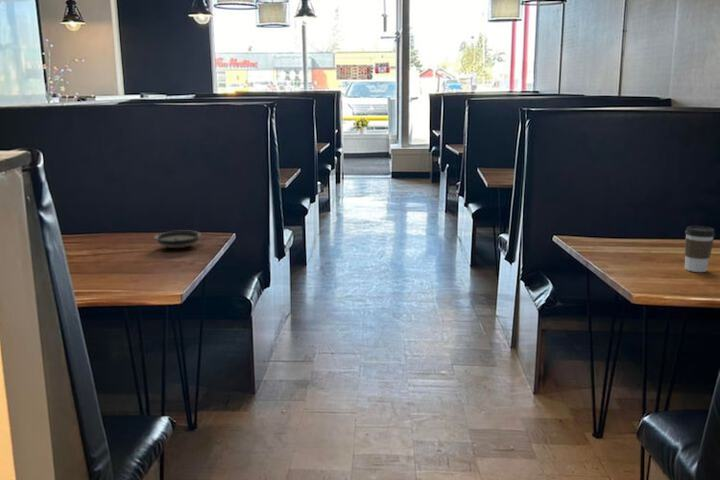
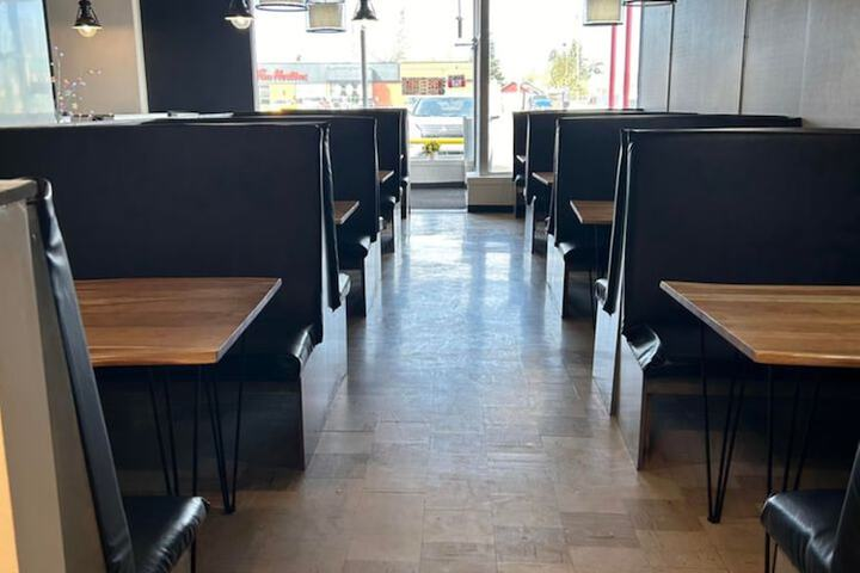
- saucer (178, 240)
- coffee cup (698, 249)
